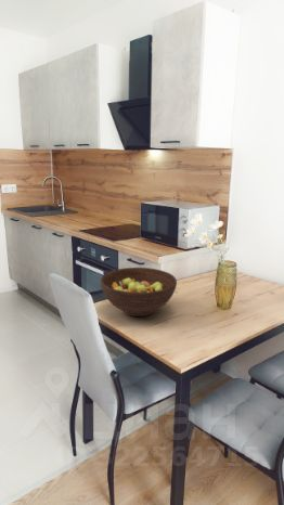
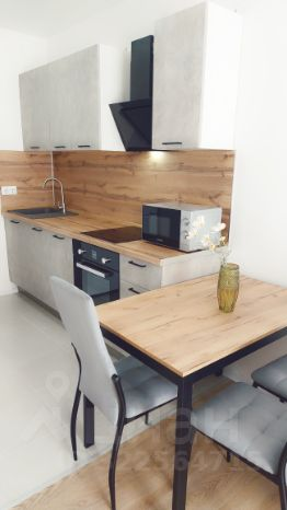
- fruit bowl (138, 295)
